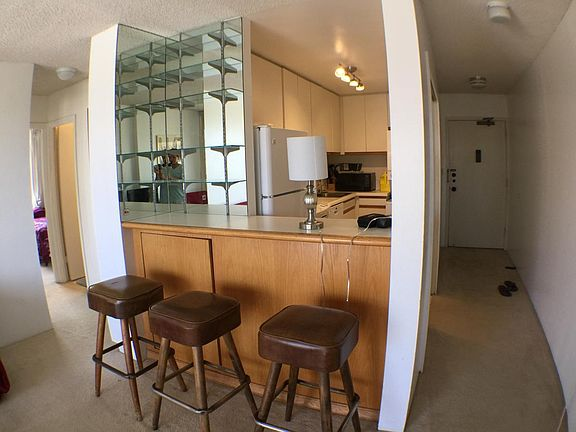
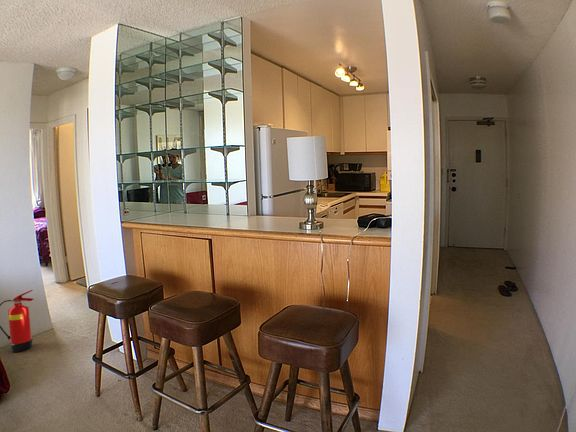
+ fire extinguisher (16, 320)
